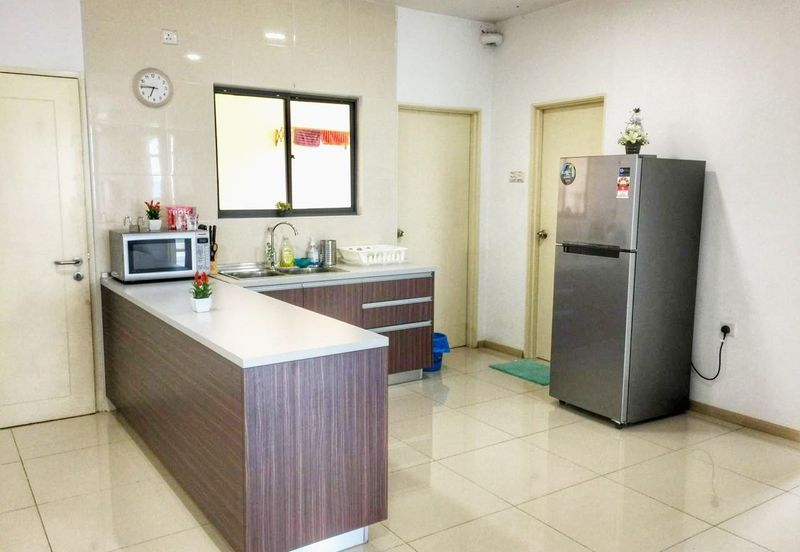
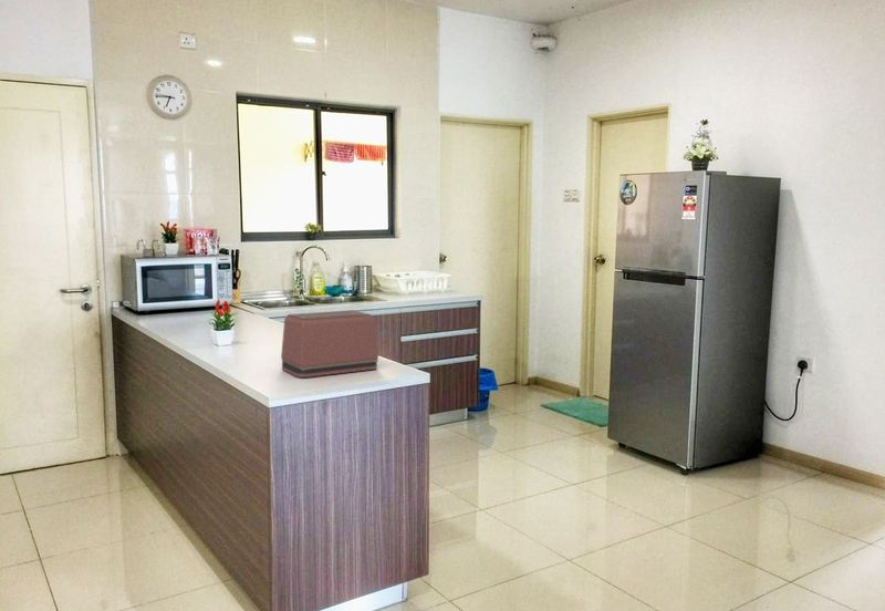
+ toaster (332, 341)
